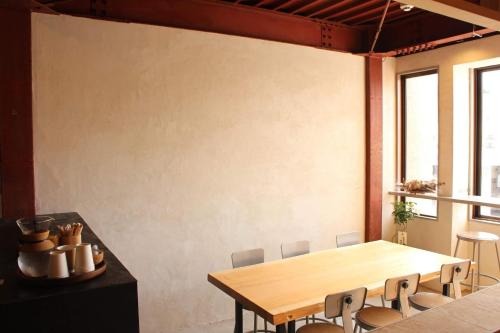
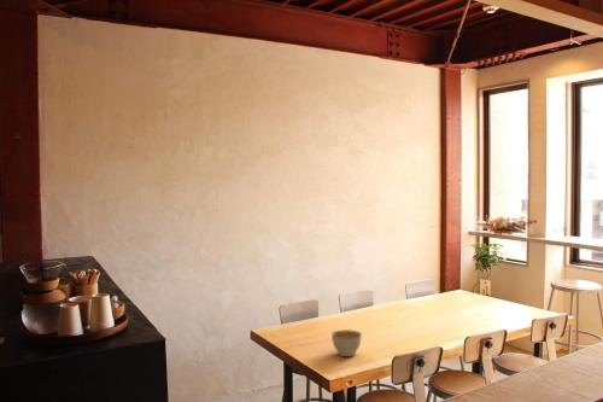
+ planter bowl (346, 343)
